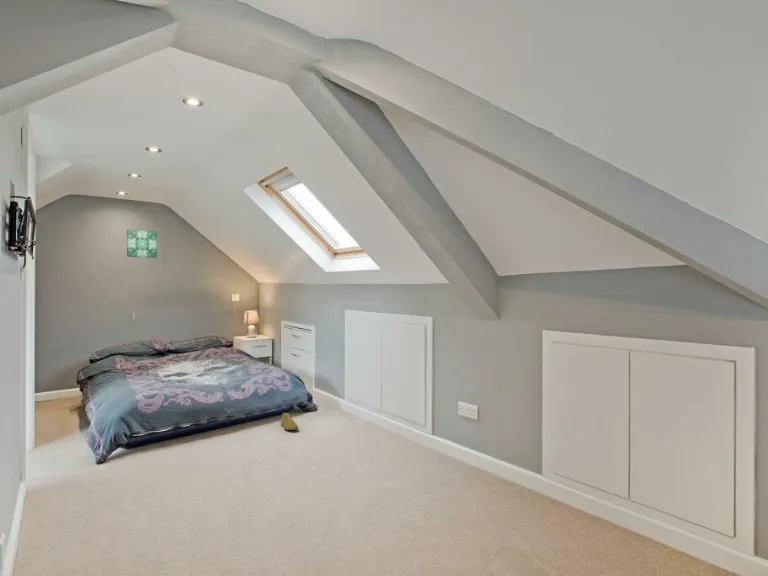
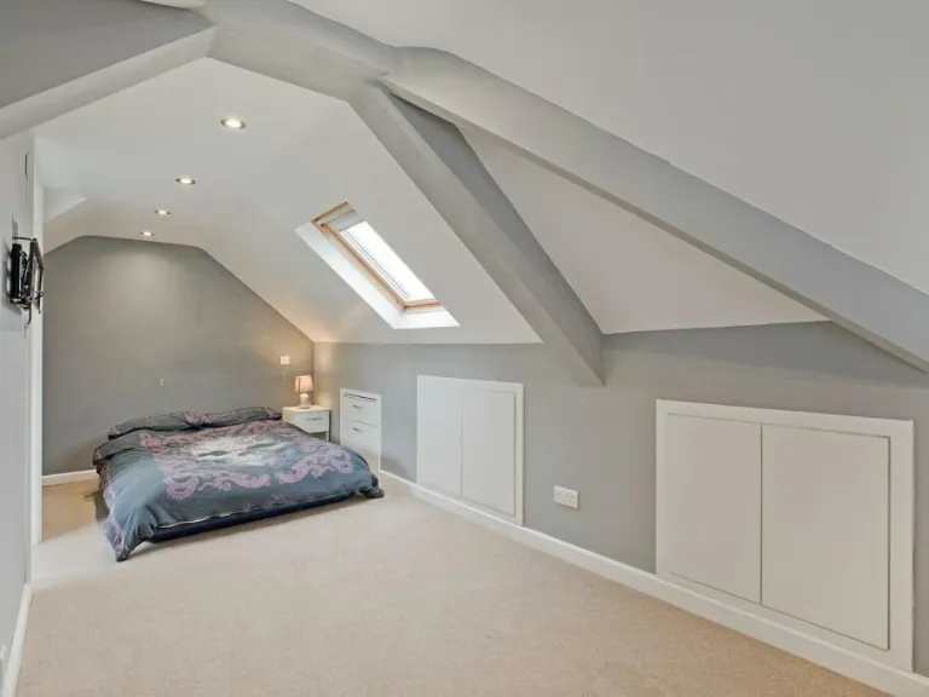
- shoe last (288, 421)
- wall art (142, 244)
